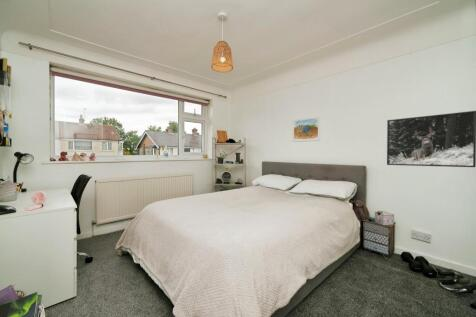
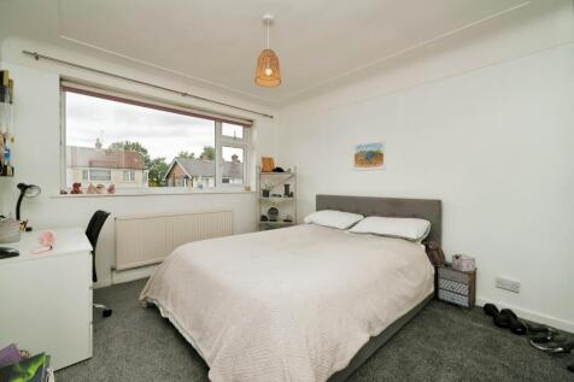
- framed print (426, 141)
